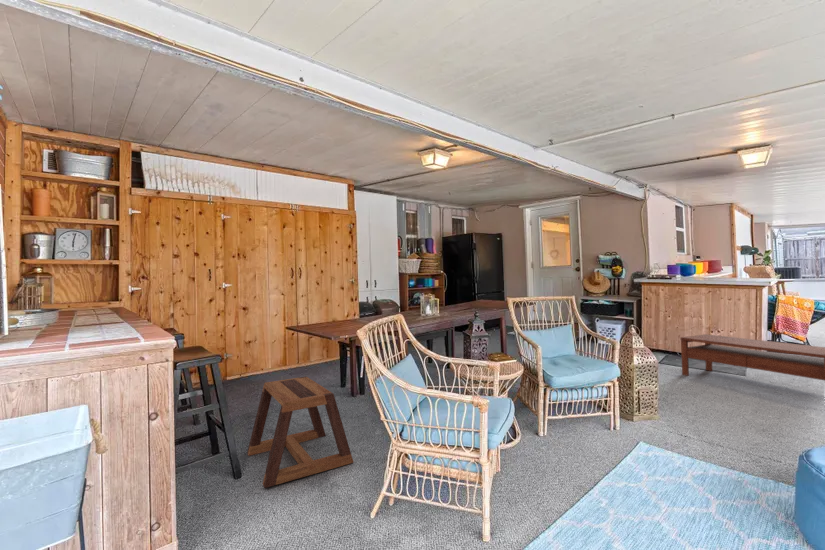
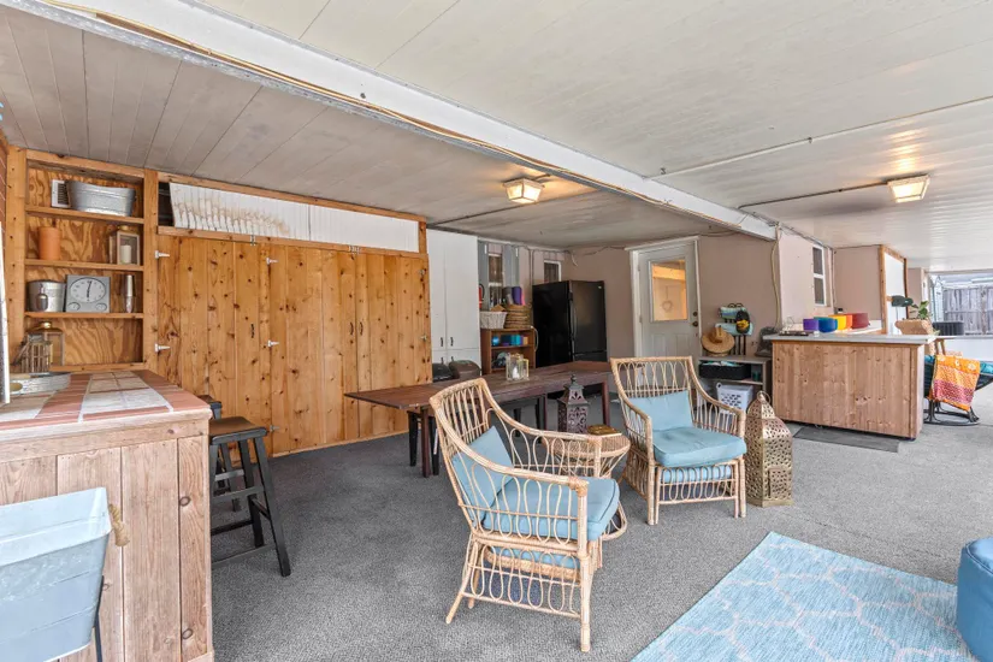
- stool (290, 419)
- coffee table (759, 365)
